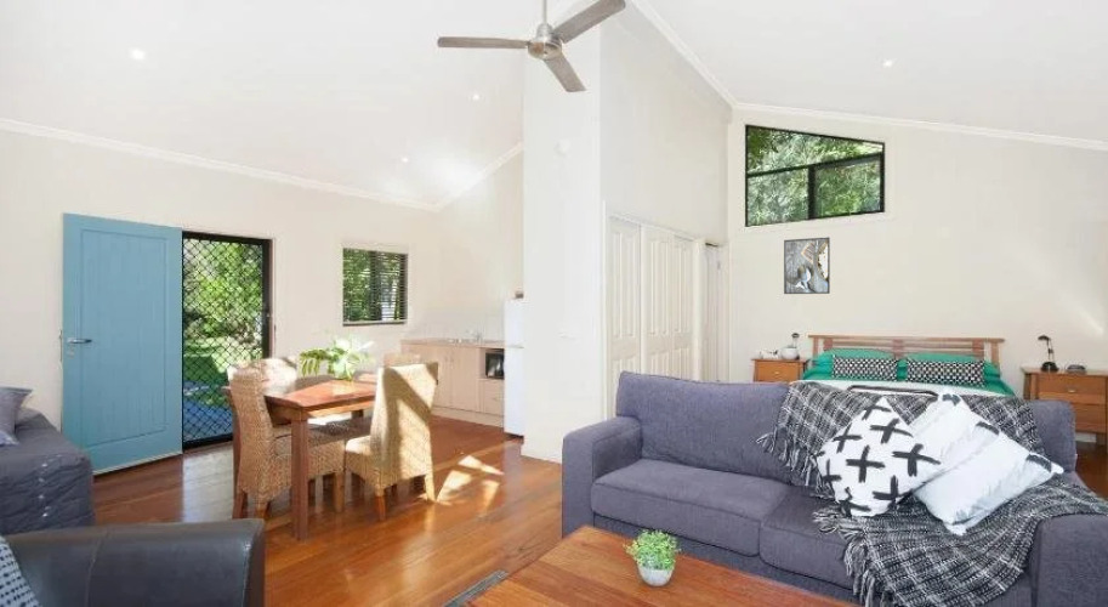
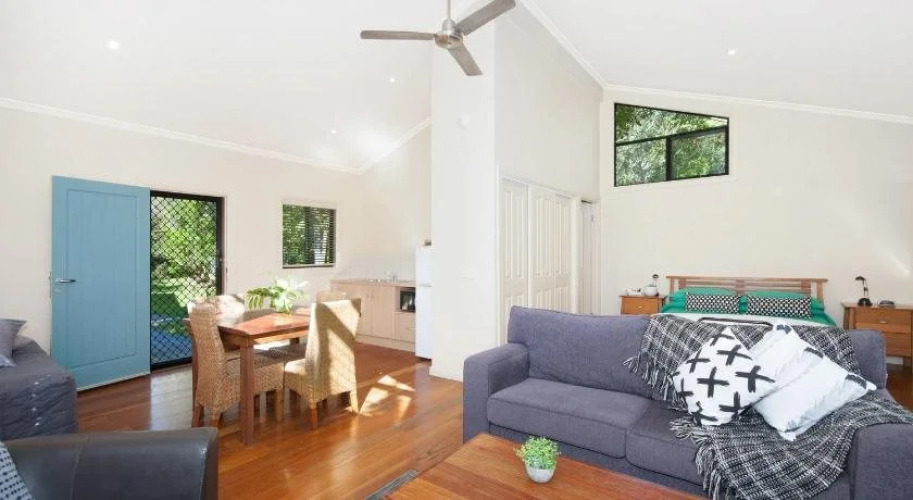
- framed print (806, 266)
